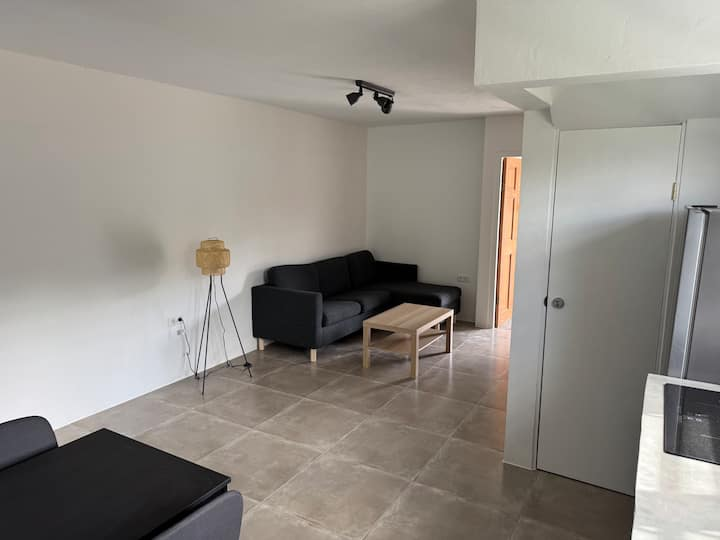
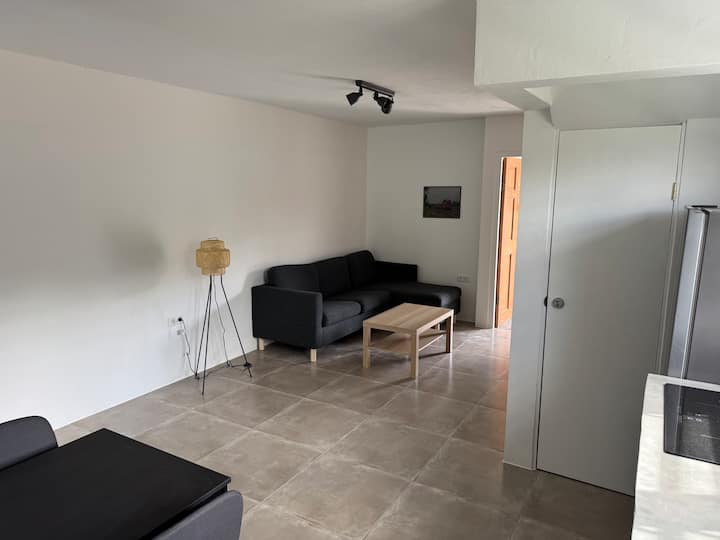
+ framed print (441, 202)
